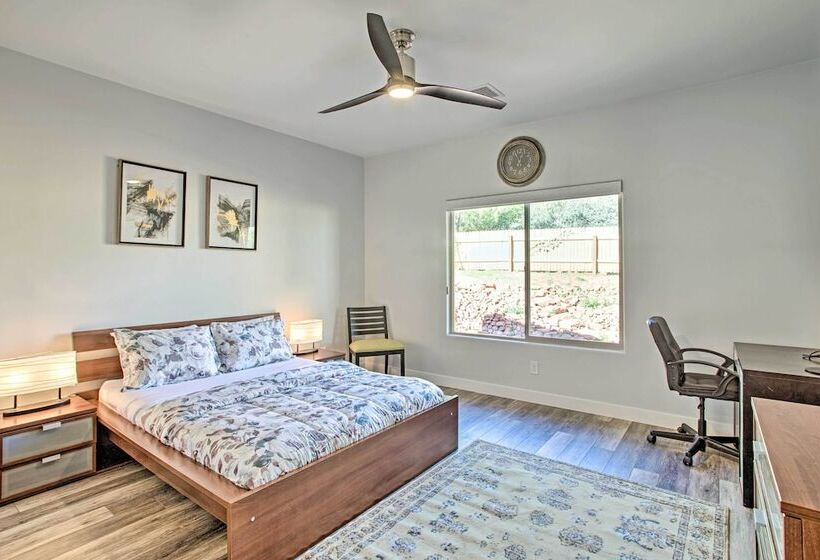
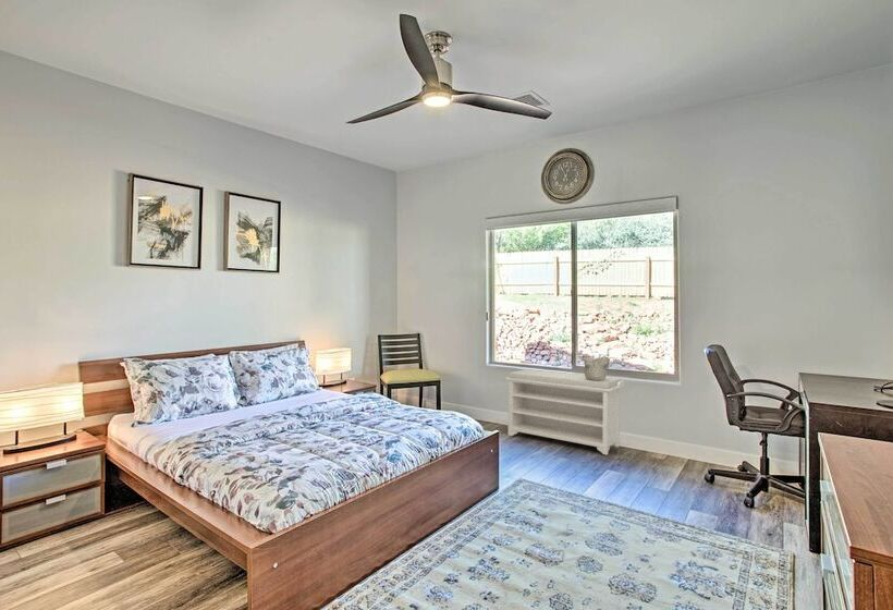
+ ceramic vessel (595, 366)
+ bench (562, 407)
